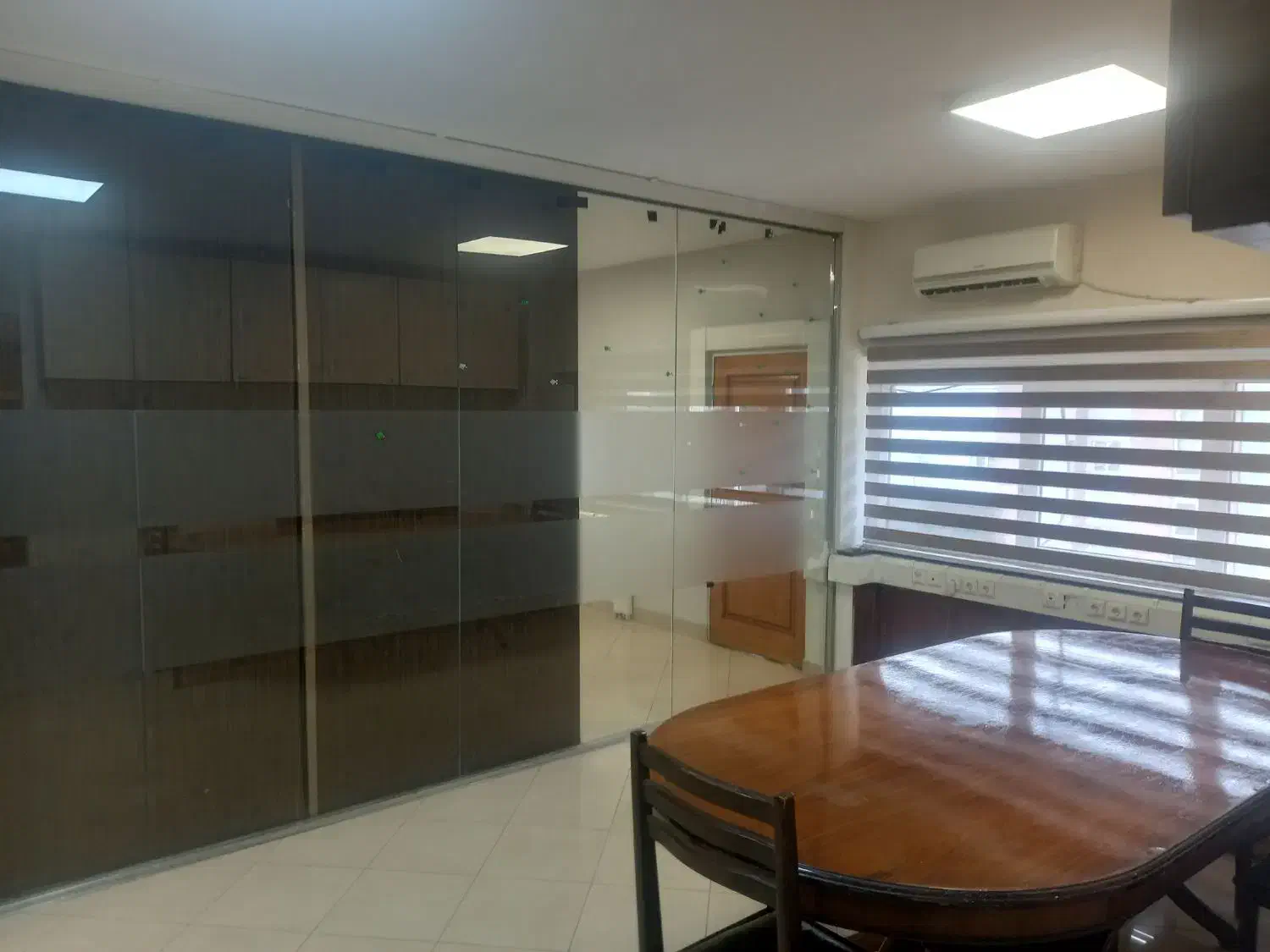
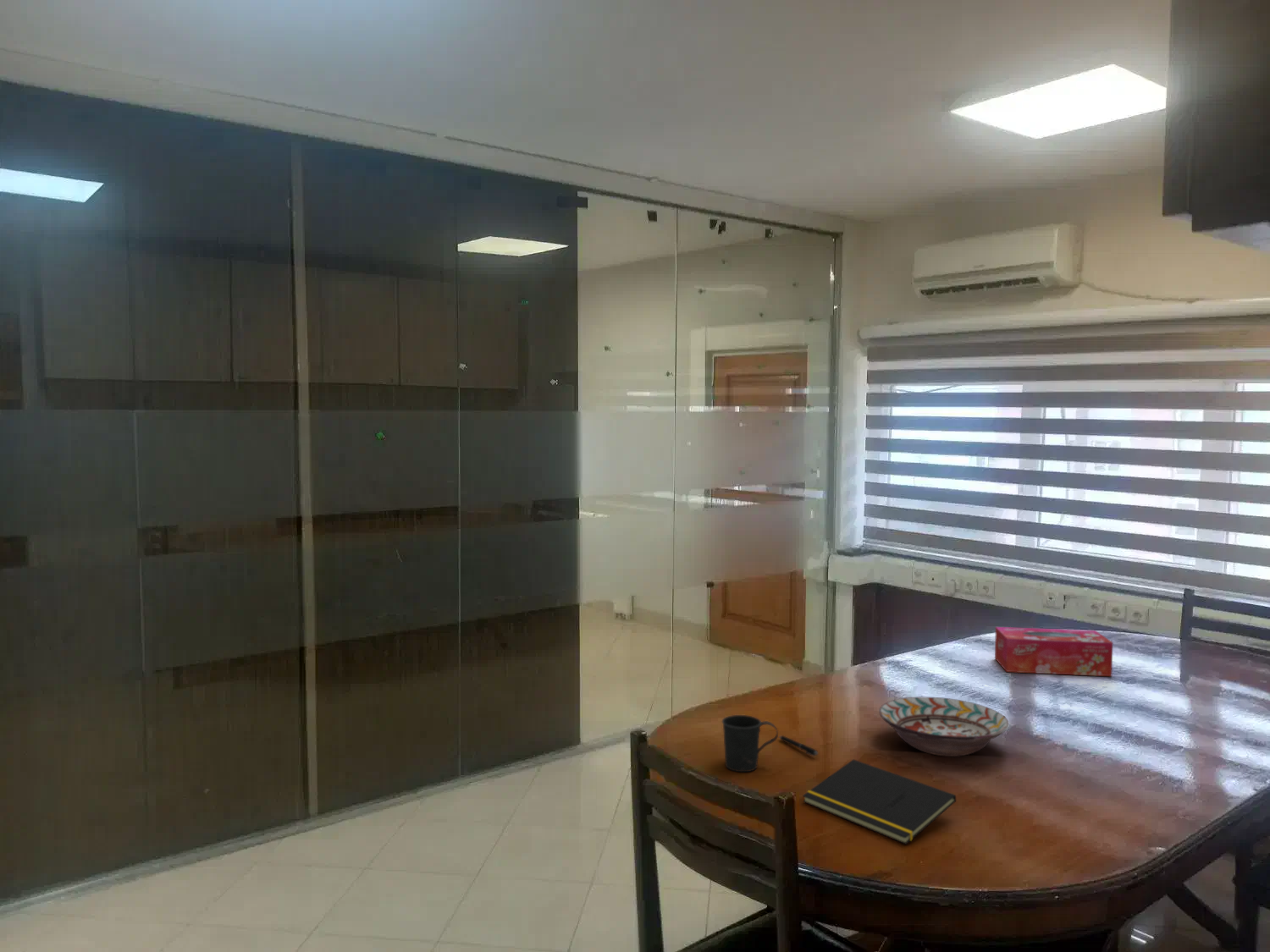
+ tissue box (1052, 651)
+ mug (749, 743)
+ notepad (877, 798)
+ pen (797, 744)
+ decorative bowl (941, 730)
